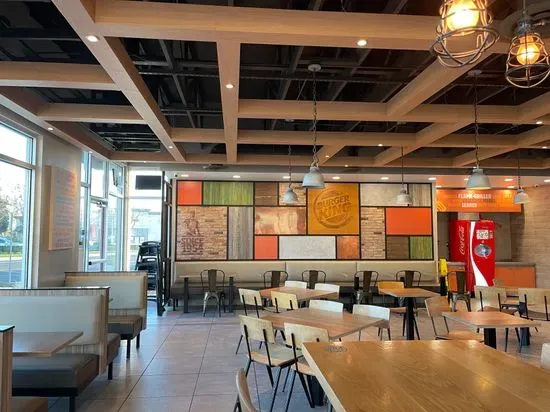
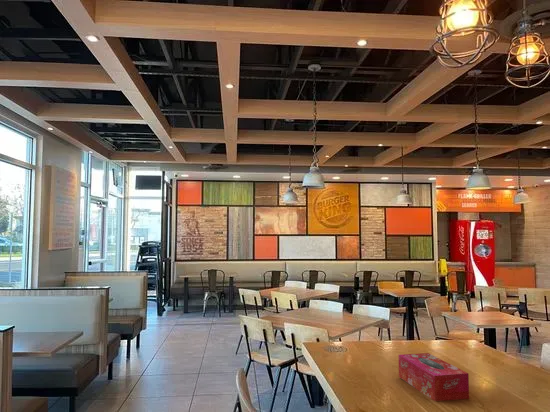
+ tissue box (431, 375)
